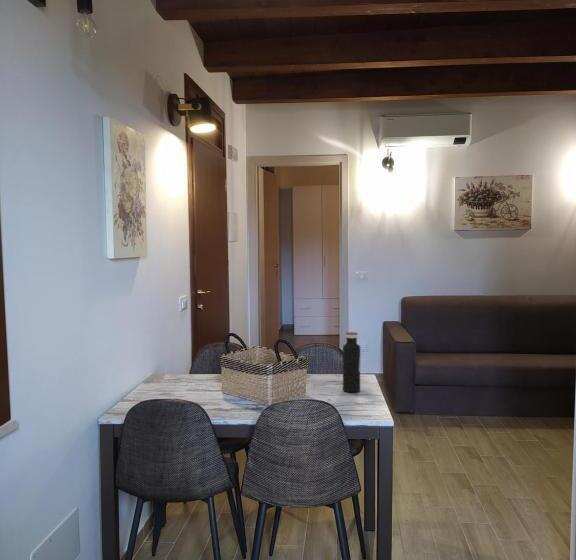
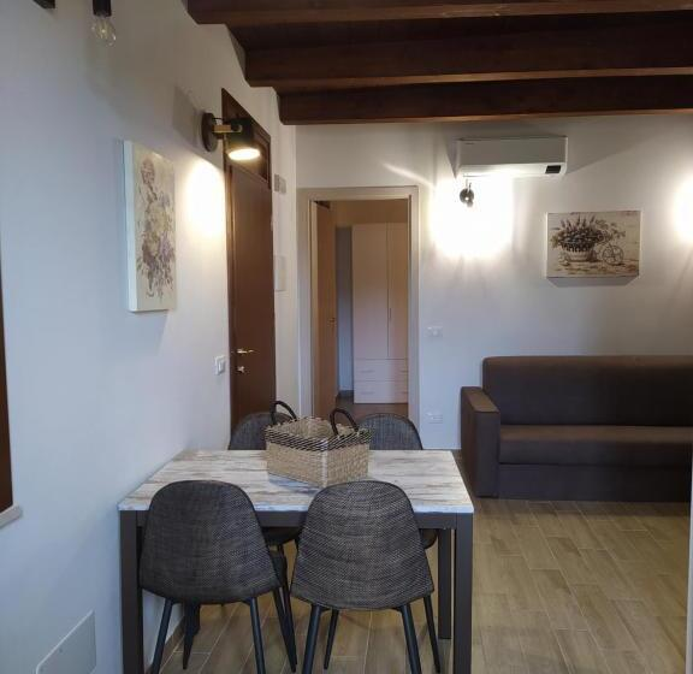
- water bottle (351, 361)
